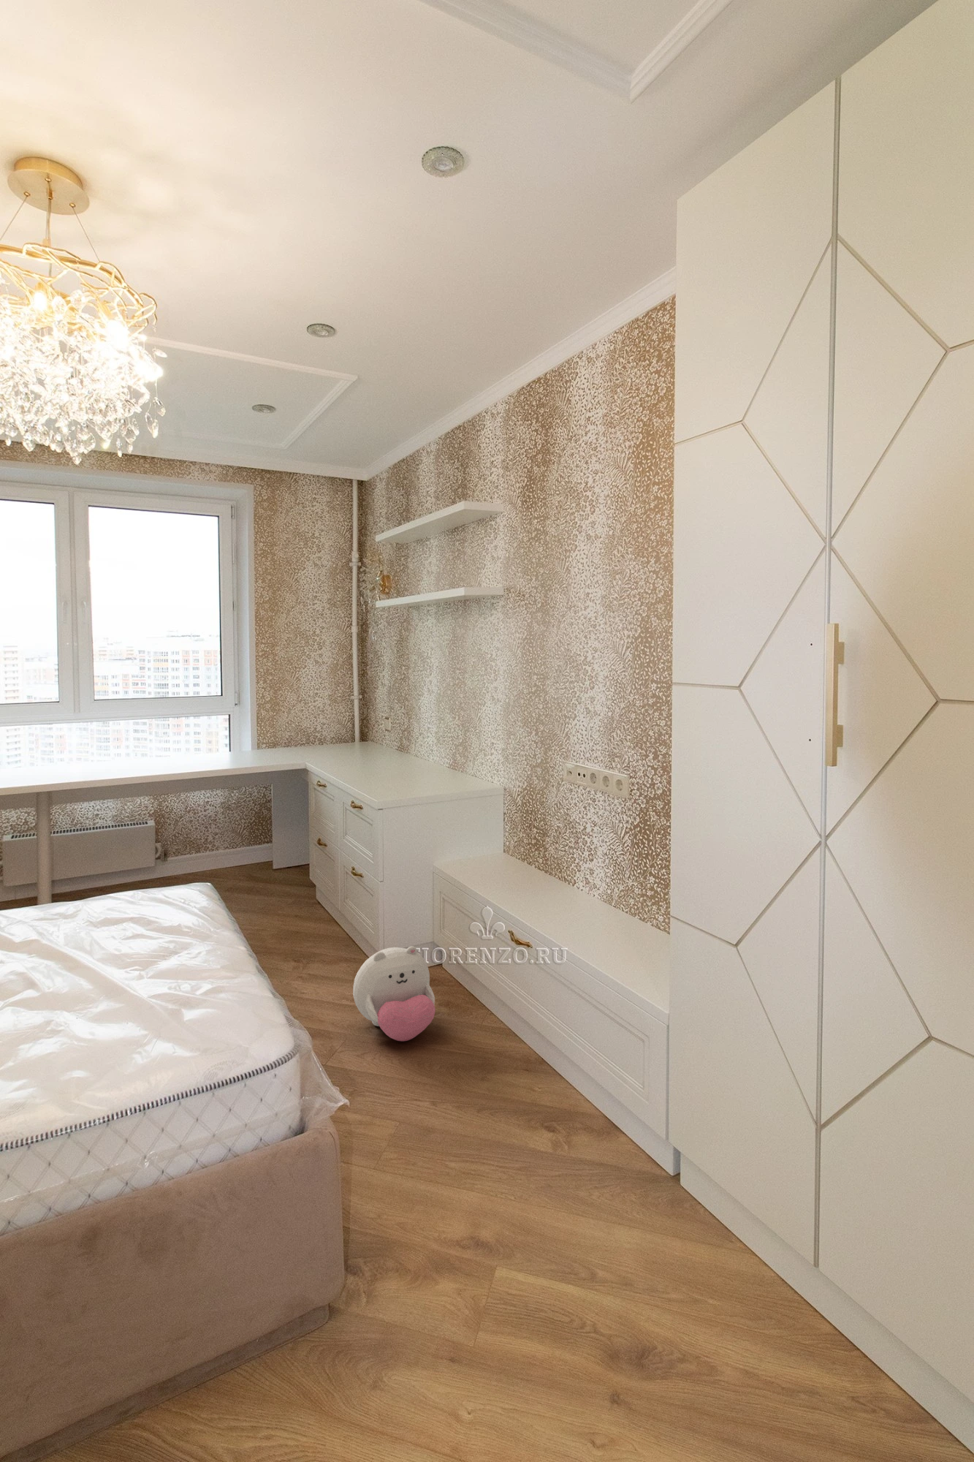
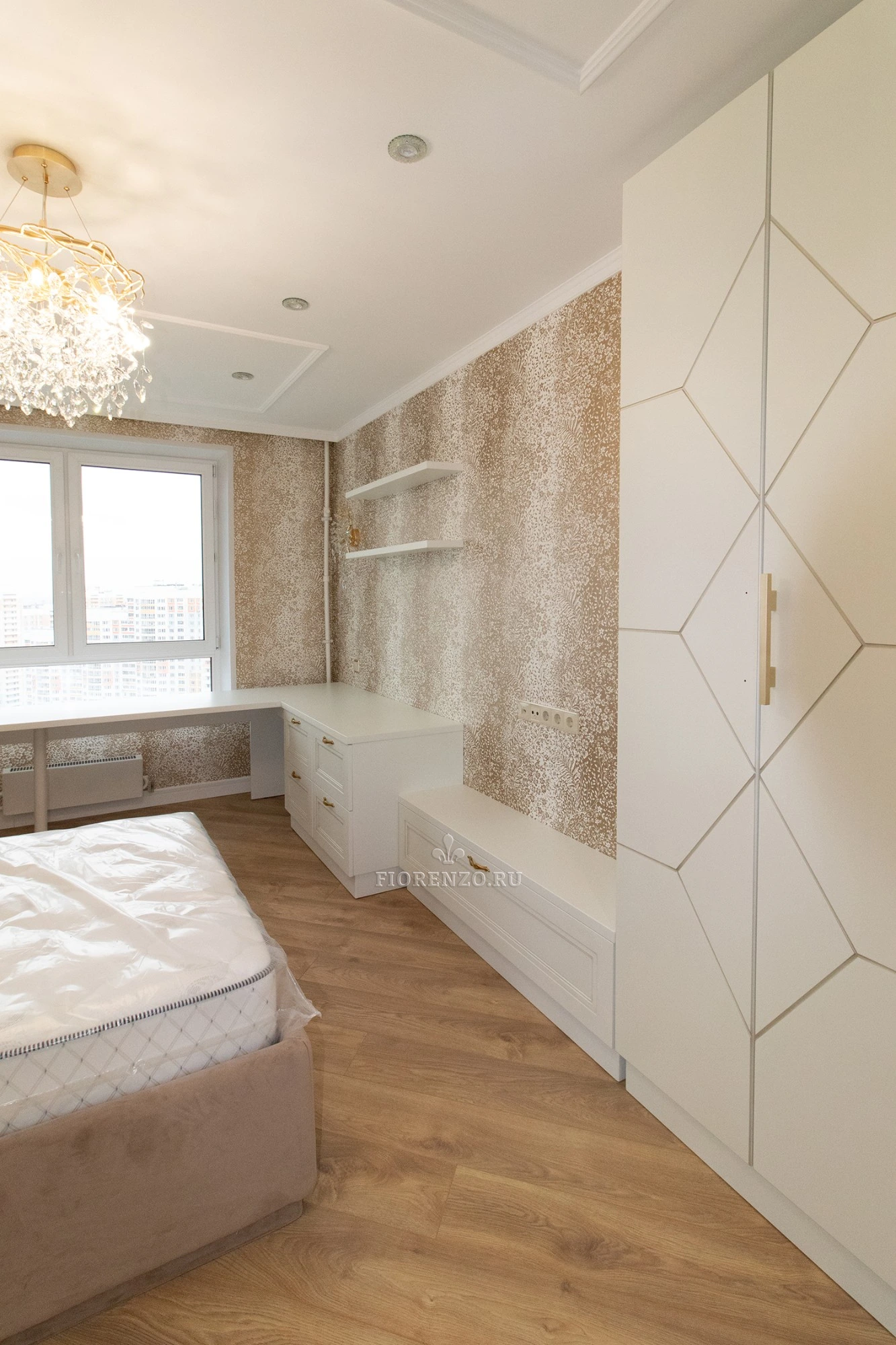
- plush toy (396, 989)
